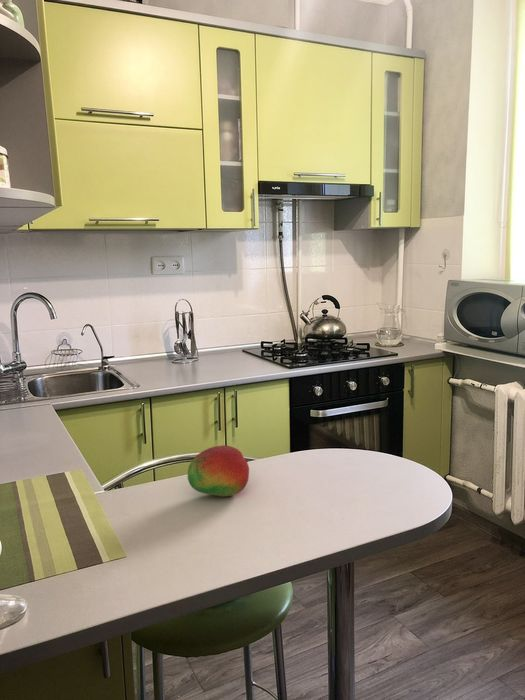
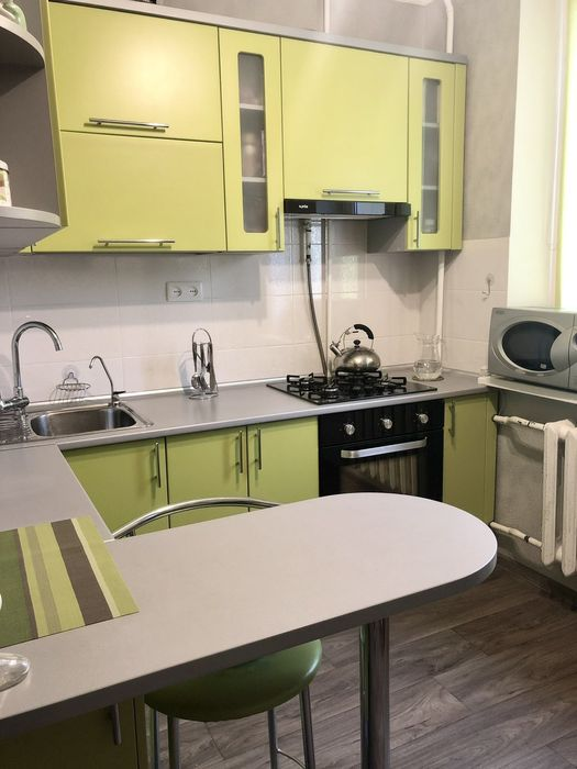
- fruit (218, 471)
